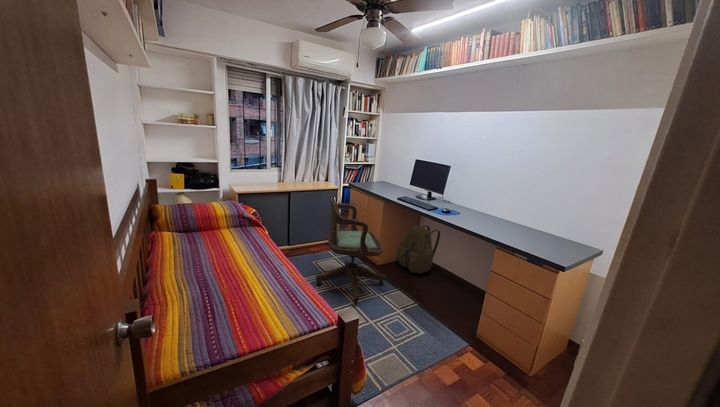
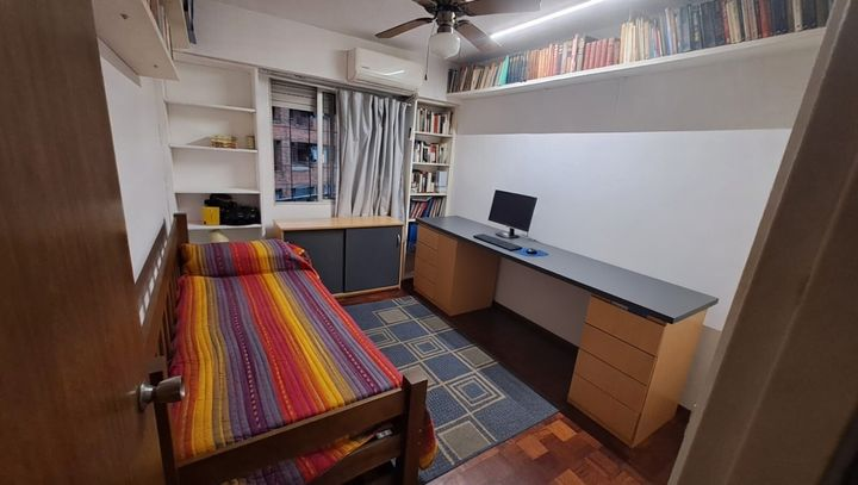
- backpack (419, 247)
- office chair (353, 244)
